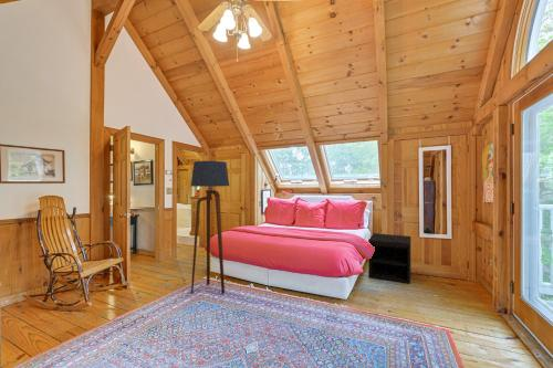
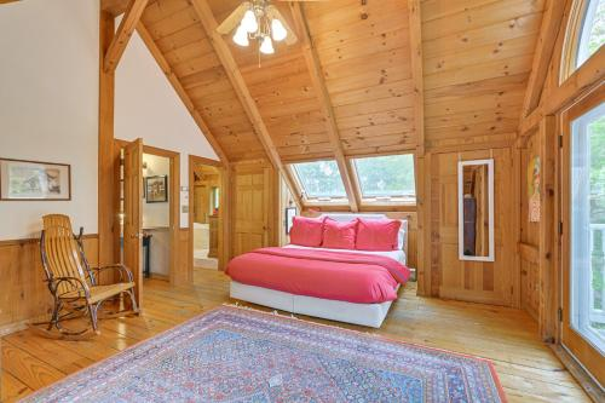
- nightstand (389, 256)
- floor lamp (209, 225)
